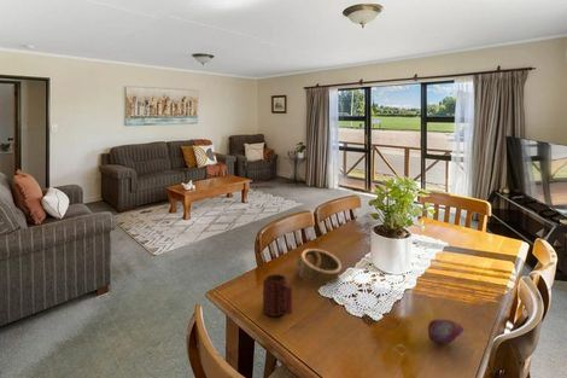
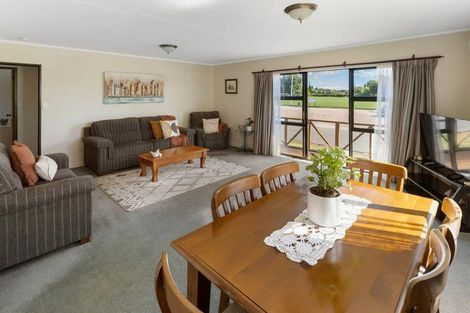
- mug (277, 296)
- apple (444, 332)
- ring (318, 264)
